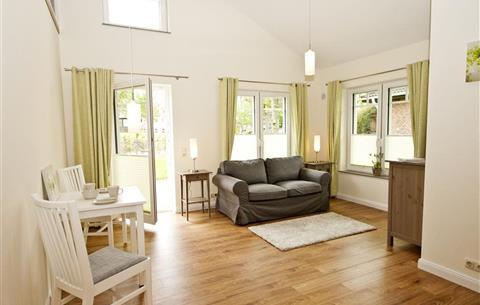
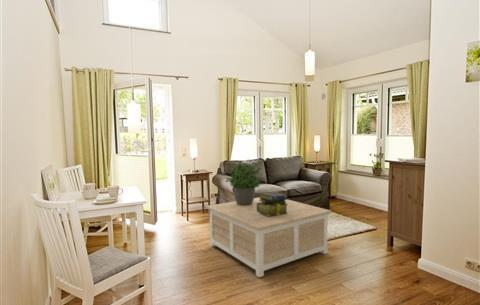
+ coffee table (266, 228)
+ potted plant (243, 183)
+ stack of books (272, 202)
